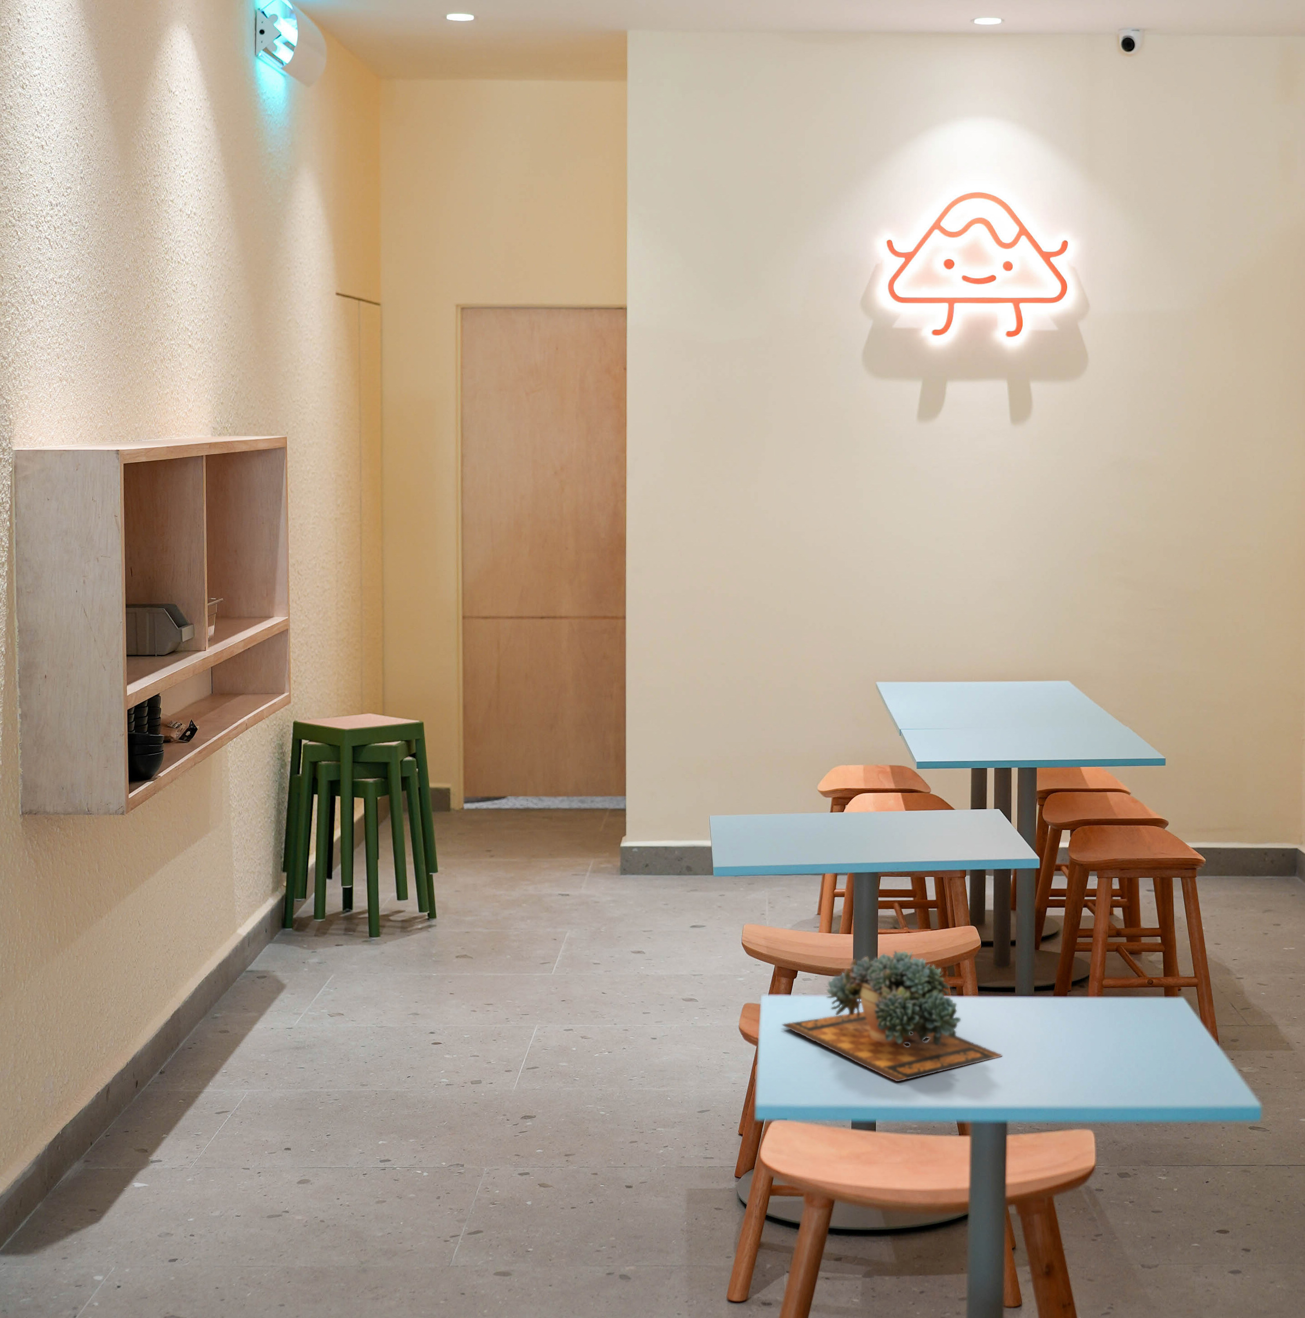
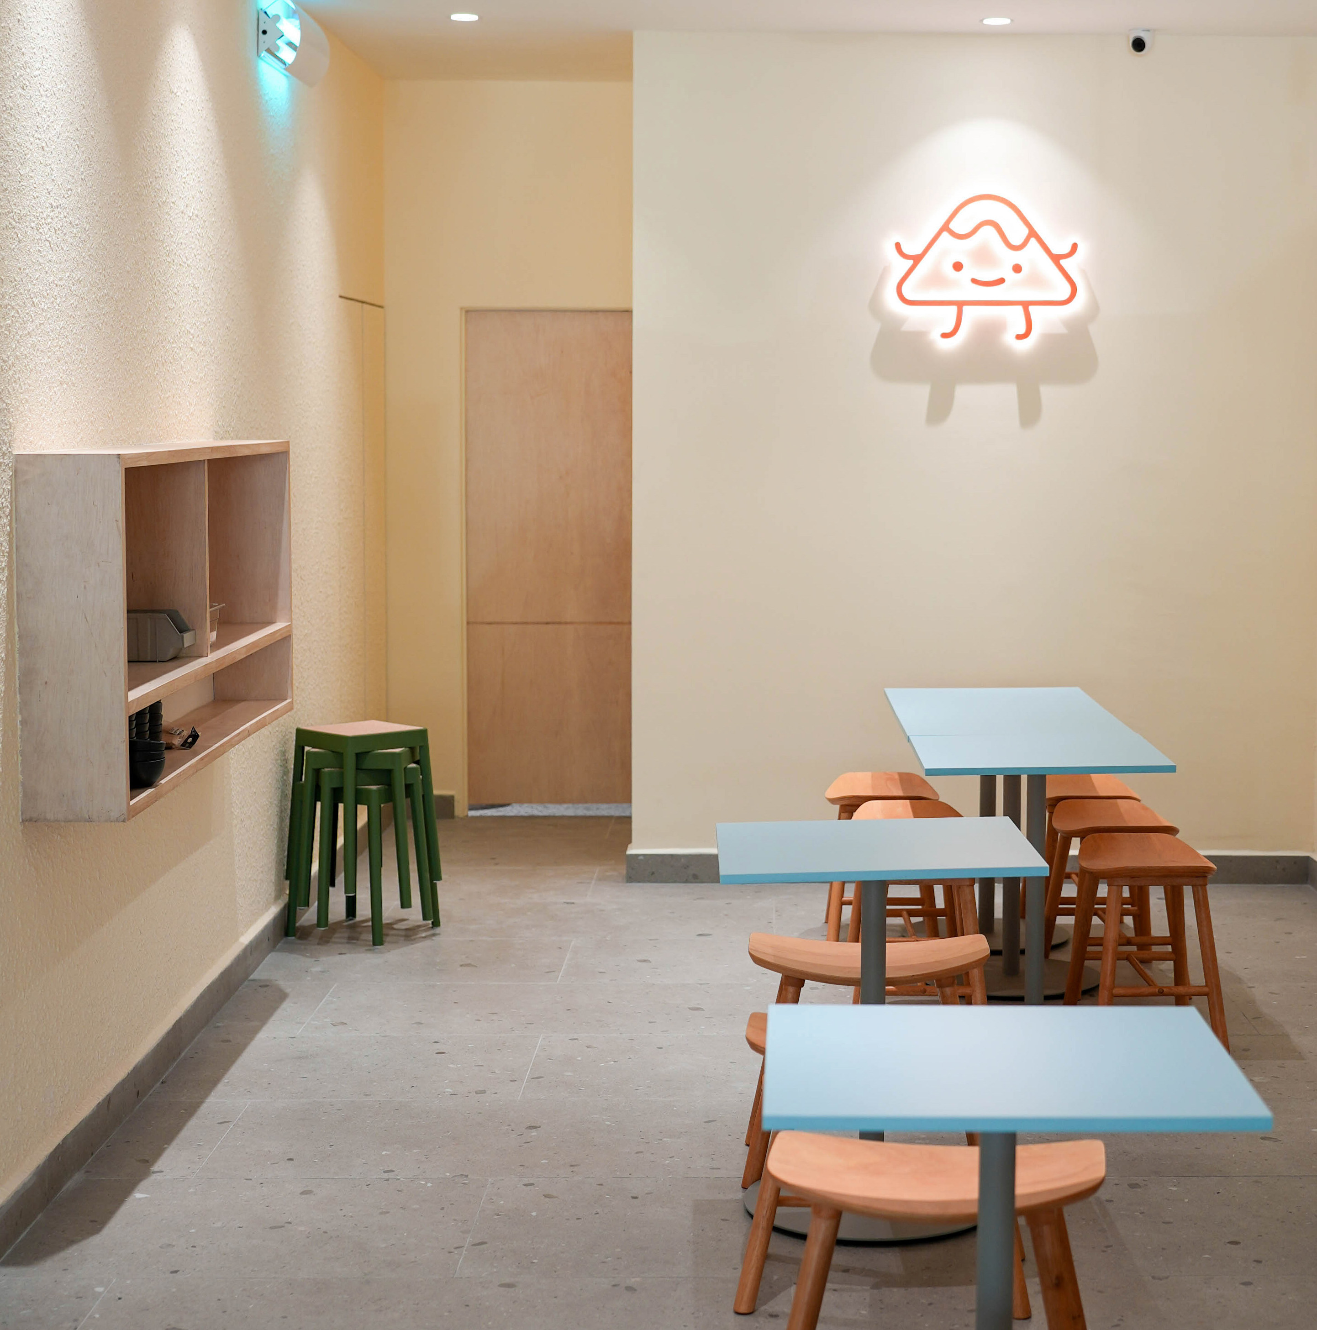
- succulent plant (889, 998)
